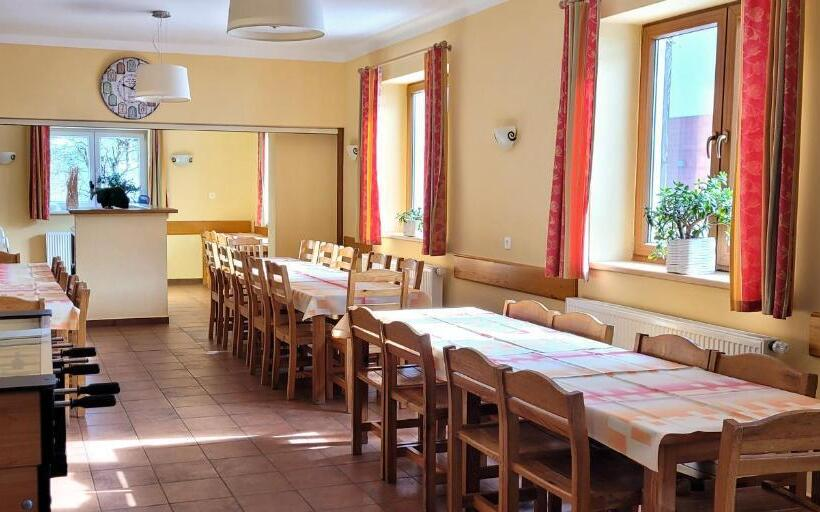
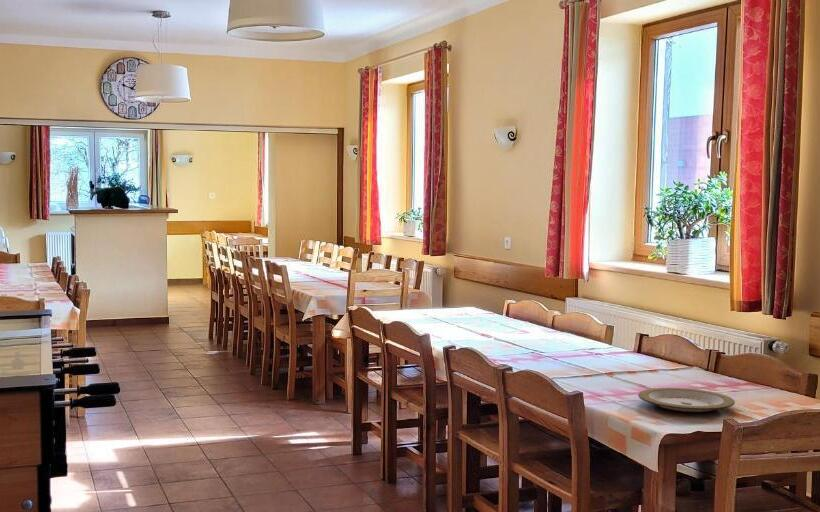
+ plate (685, 401)
